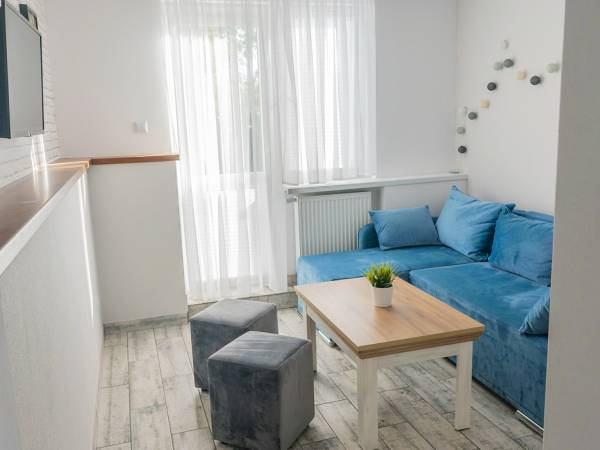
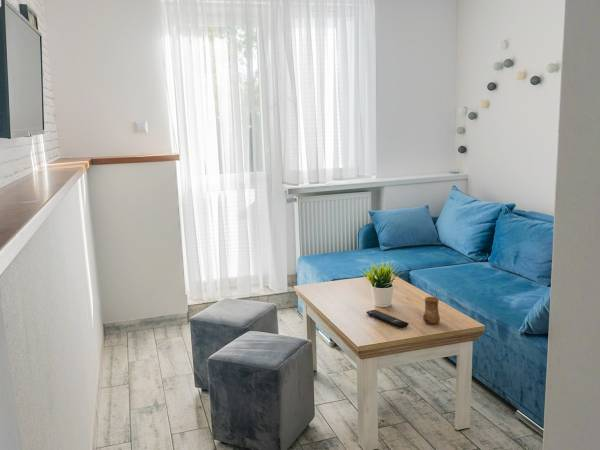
+ remote control (386, 318)
+ cup (431, 310)
